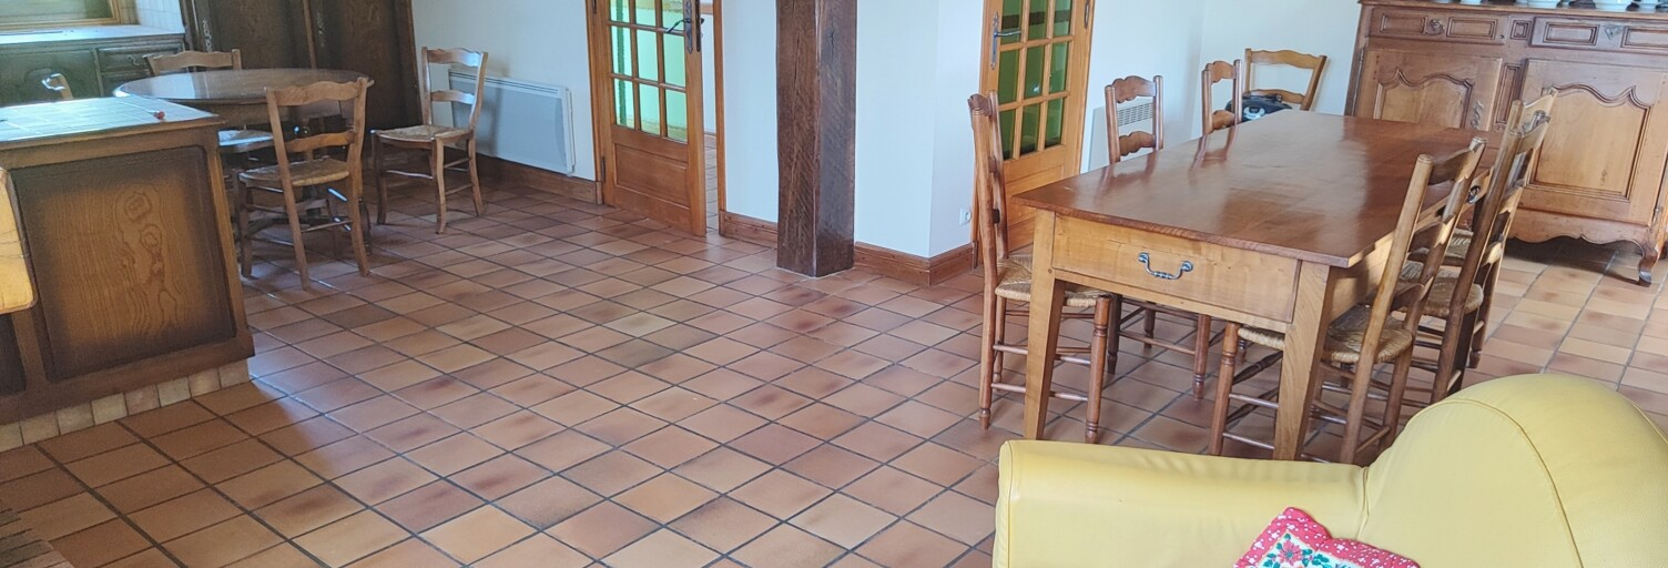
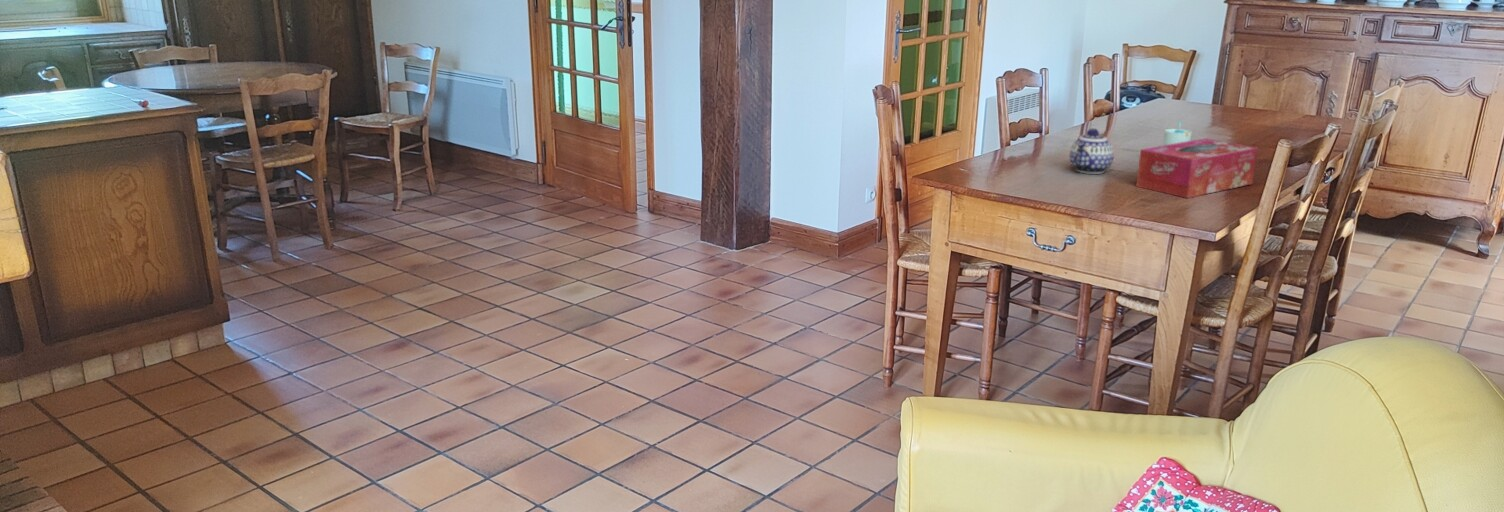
+ teapot (1091, 150)
+ tissue box (1197, 166)
+ cup (1175, 143)
